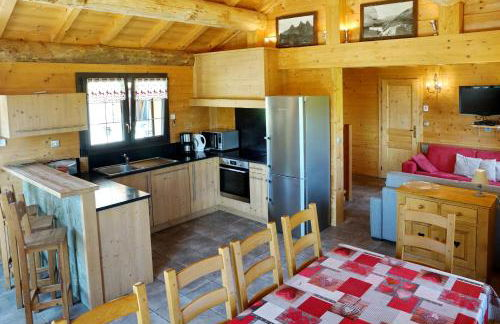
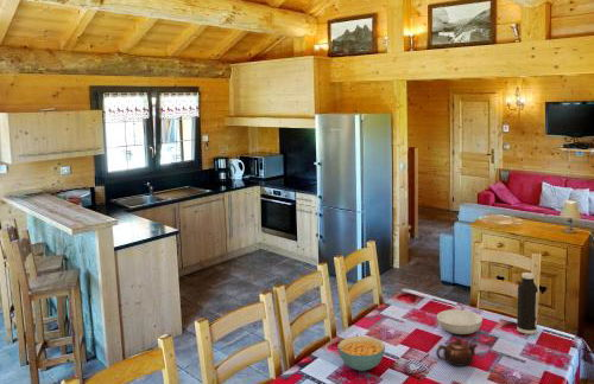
+ water bottle (527, 302)
+ serving bowl (459, 324)
+ cereal bowl (361, 356)
+ teapot (456, 350)
